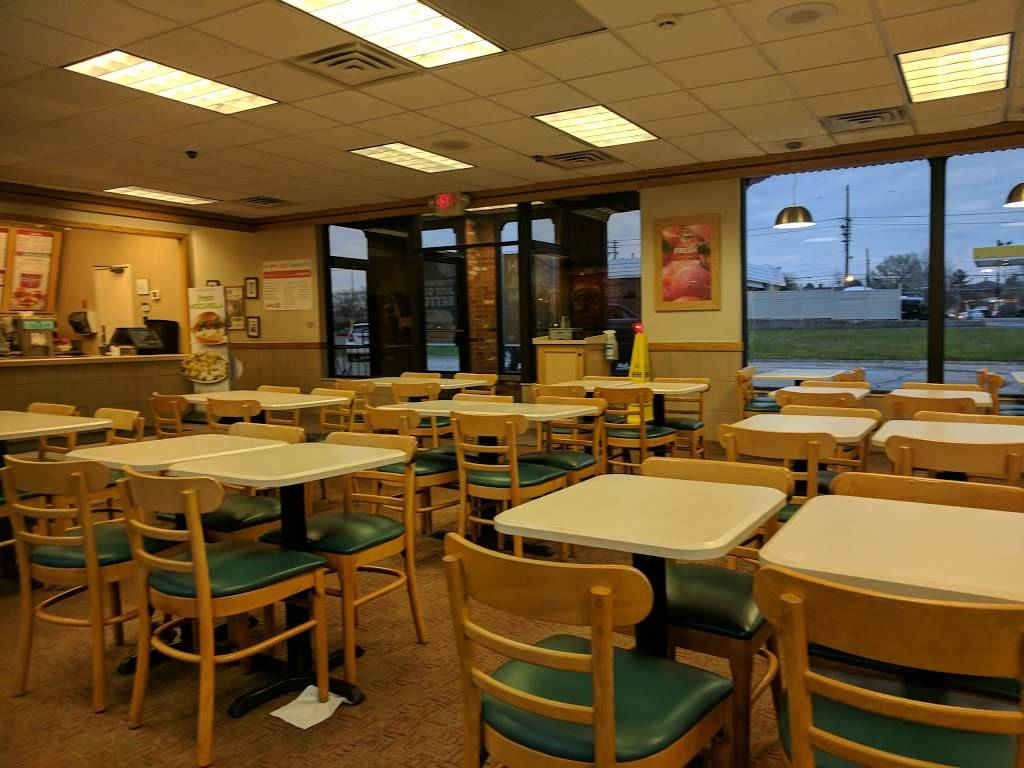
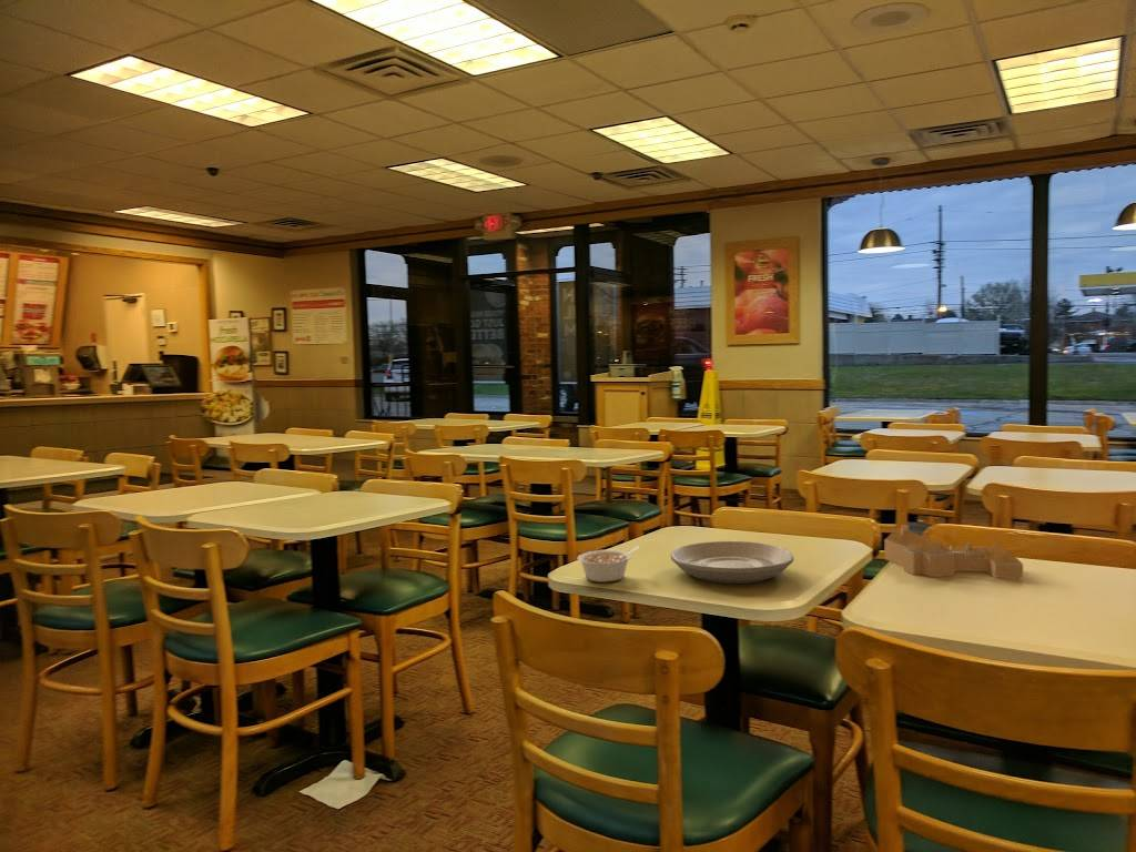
+ plate (731, 562)
+ house frame (955, 548)
+ legume (606, 564)
